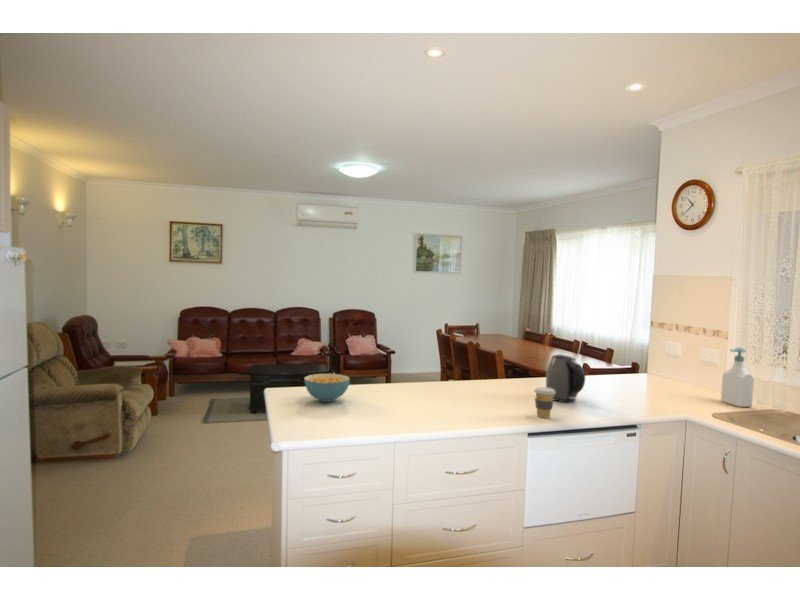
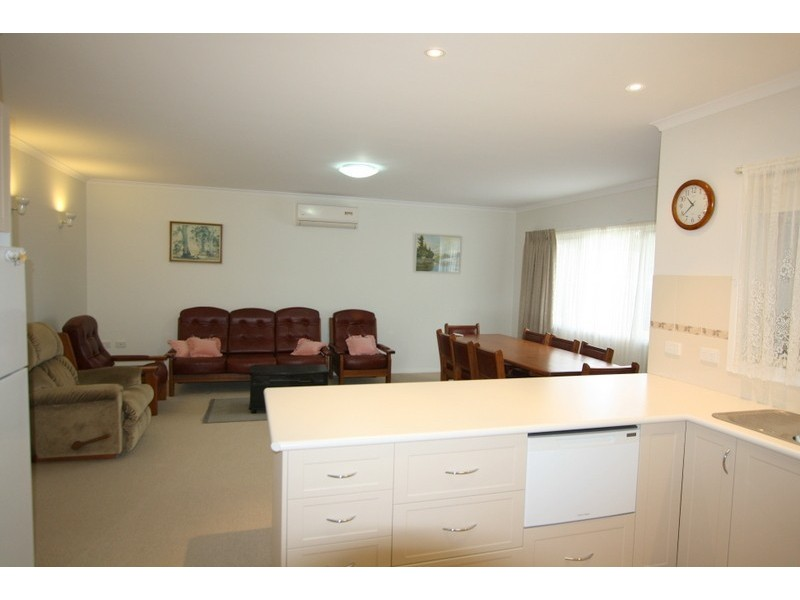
- coffee cup (544, 402)
- kettle (565, 377)
- soap bottle (736, 375)
- cereal bowl (326, 389)
